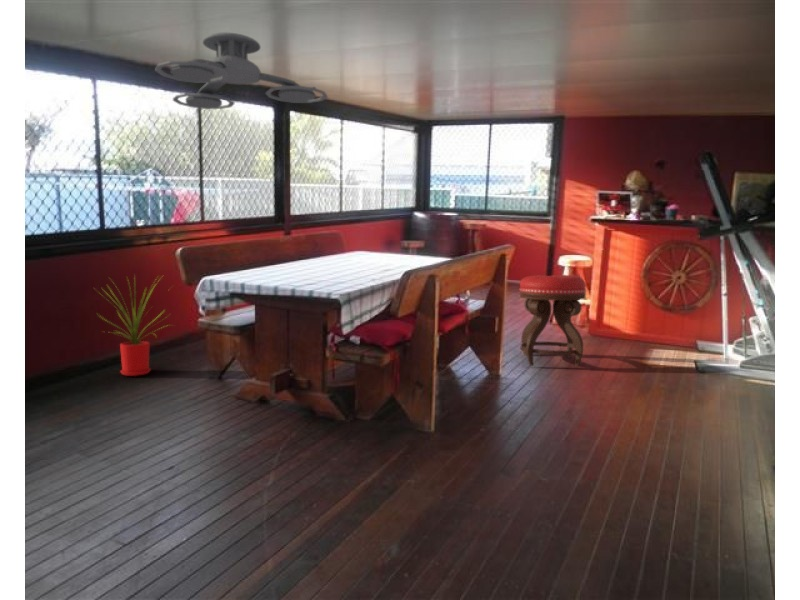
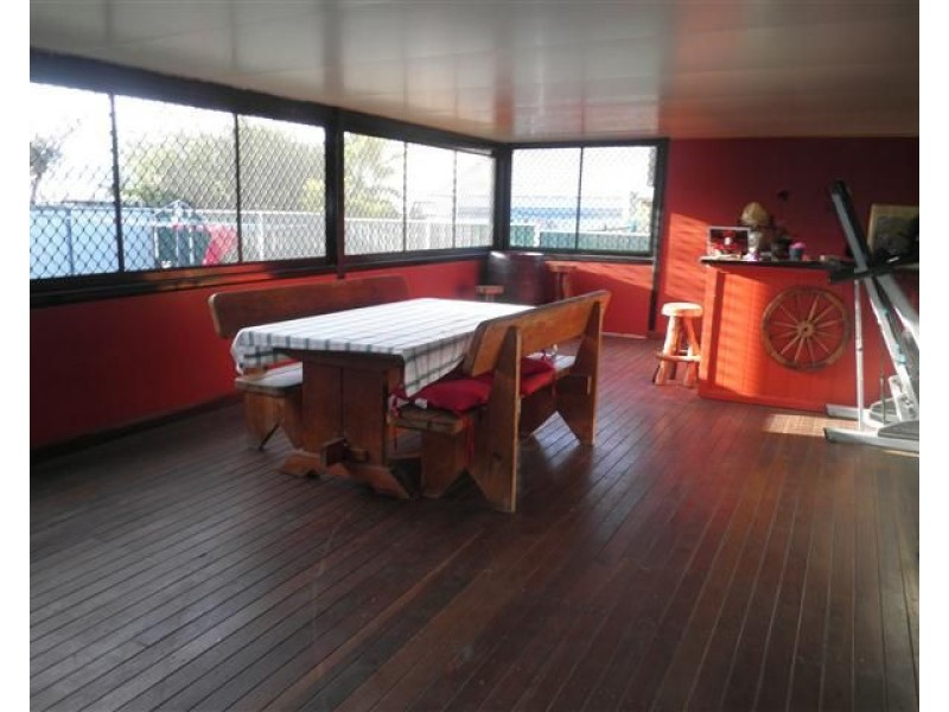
- house plant (133, 324)
- ceiling fan (247, 66)
- stool (549, 317)
